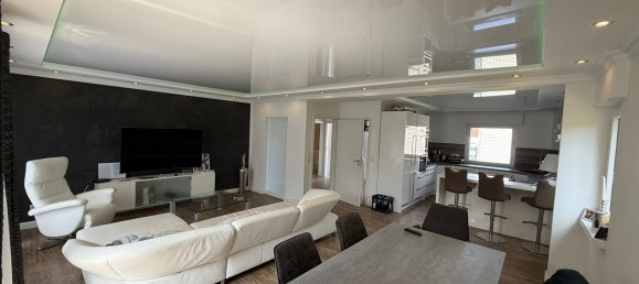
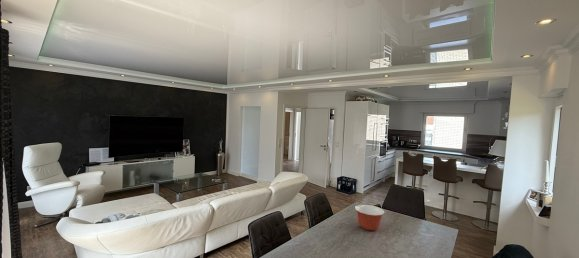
+ mixing bowl (369, 218)
